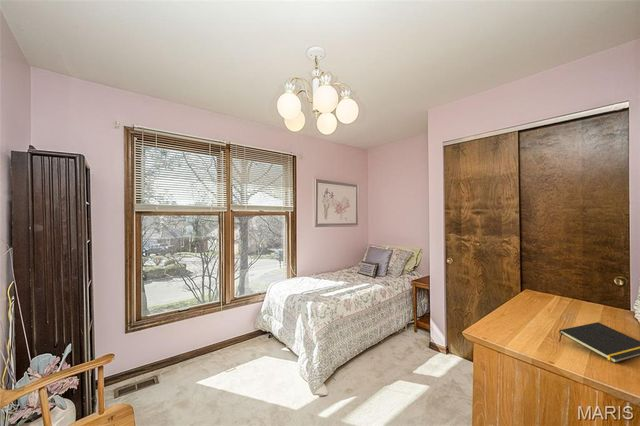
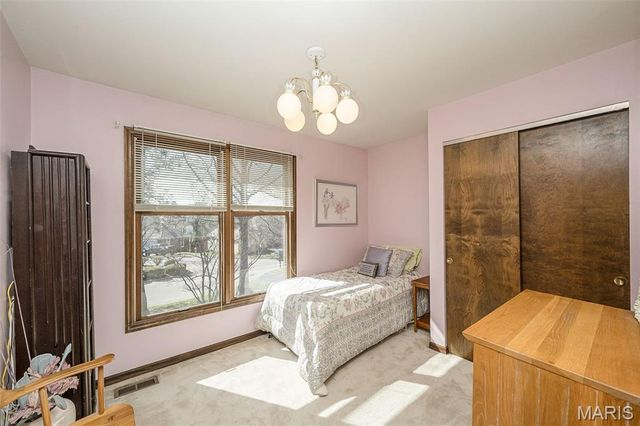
- notepad (605, 340)
